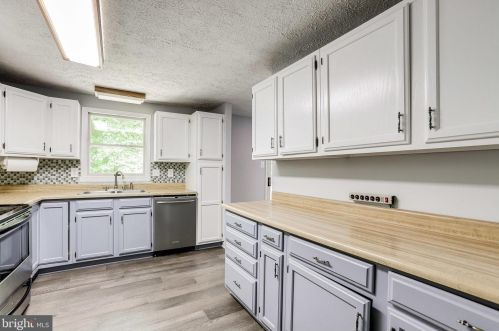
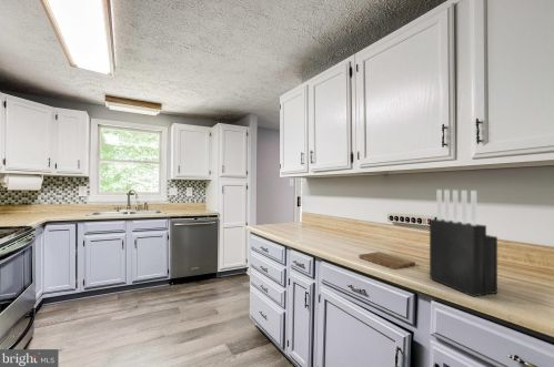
+ cutting board (385, 259)
+ knife block (463, 237)
